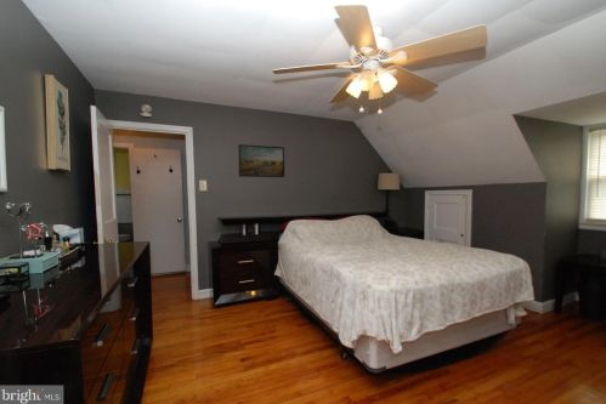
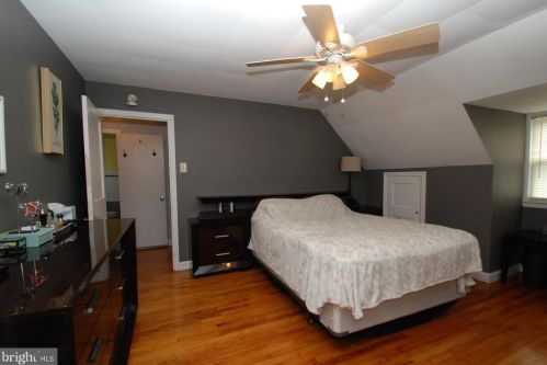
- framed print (262, 161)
